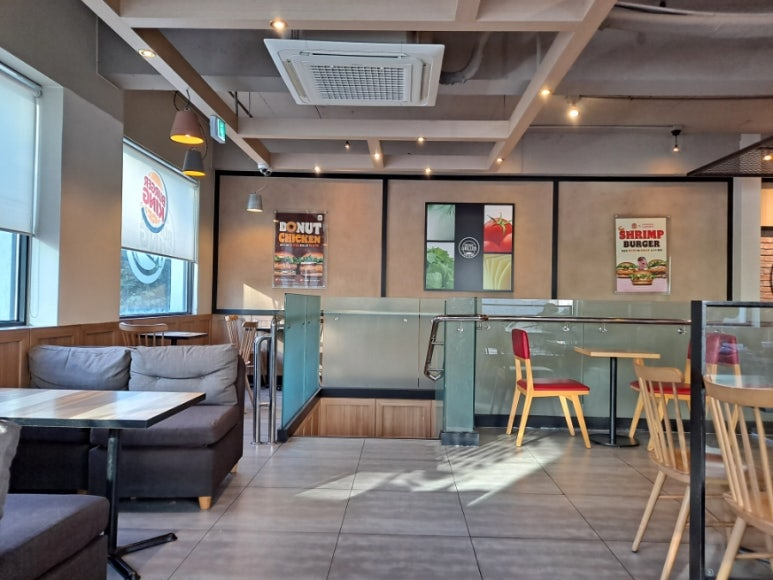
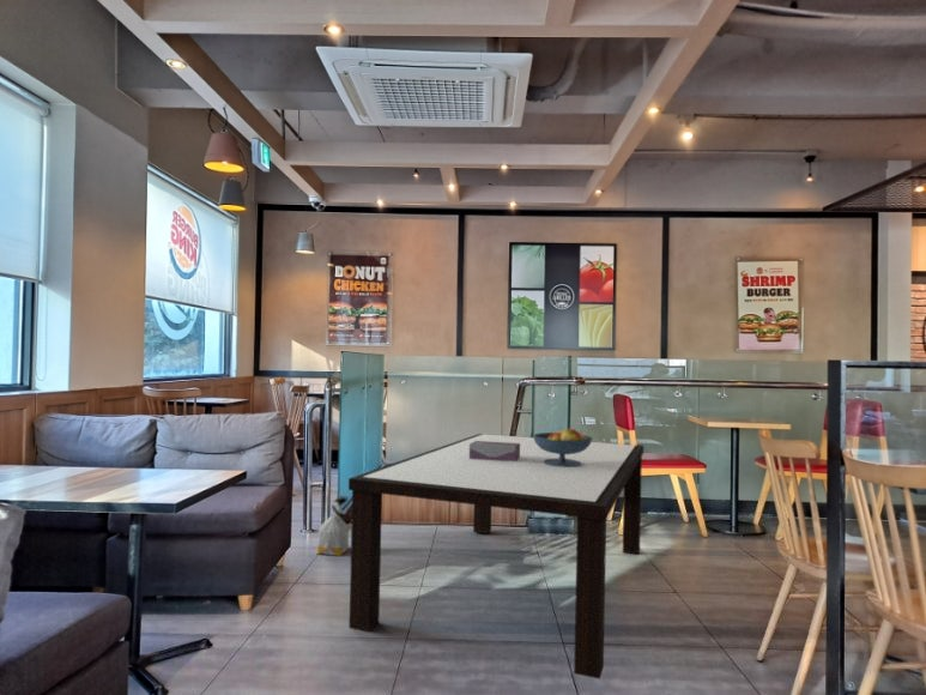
+ fruit bowl (562, 445)
+ dining table (521, 509)
+ bag (335, 524)
+ tissue box (495, 449)
